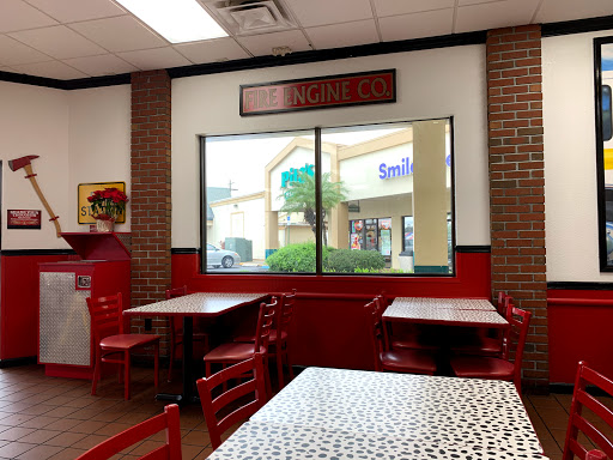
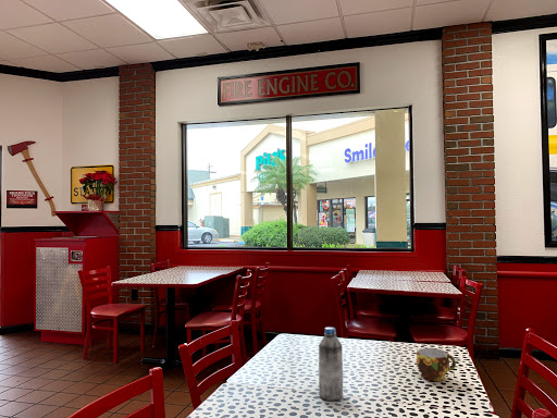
+ water bottle (331, 361)
+ cup (434, 365)
